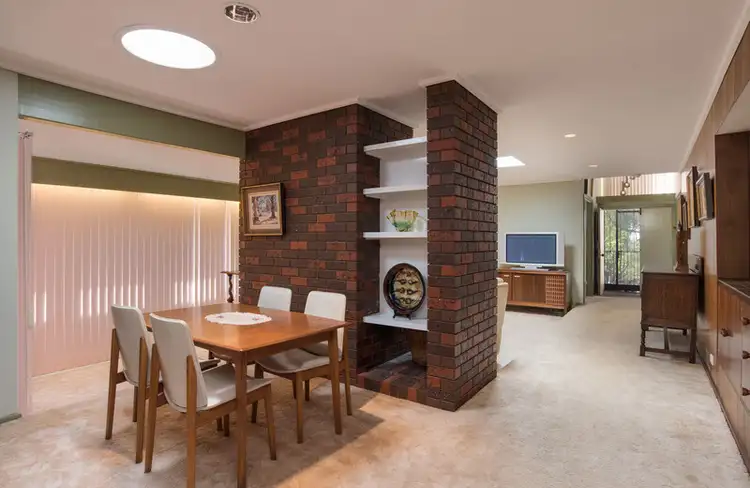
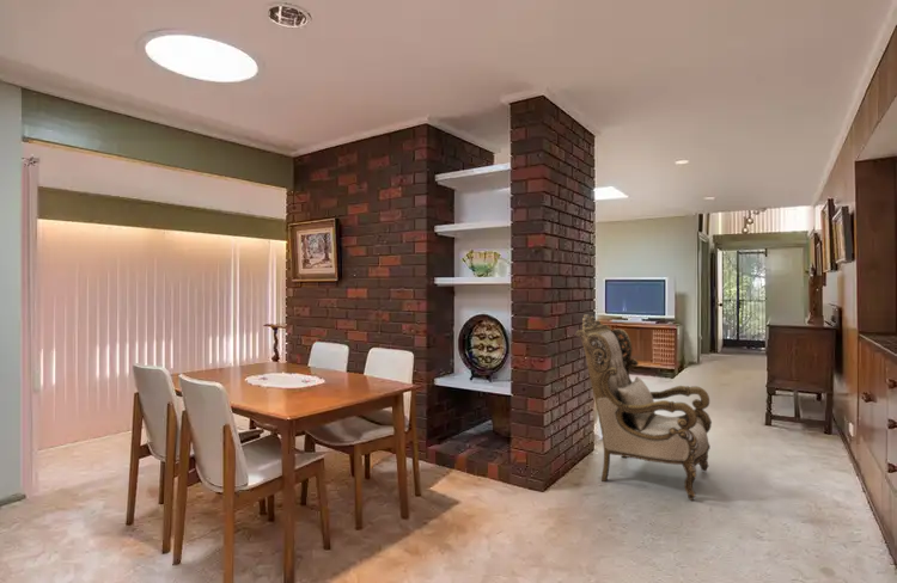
+ armchair (643, 394)
